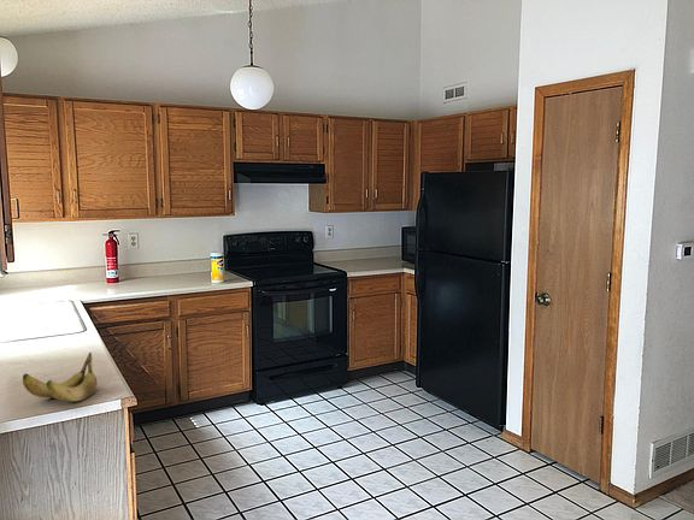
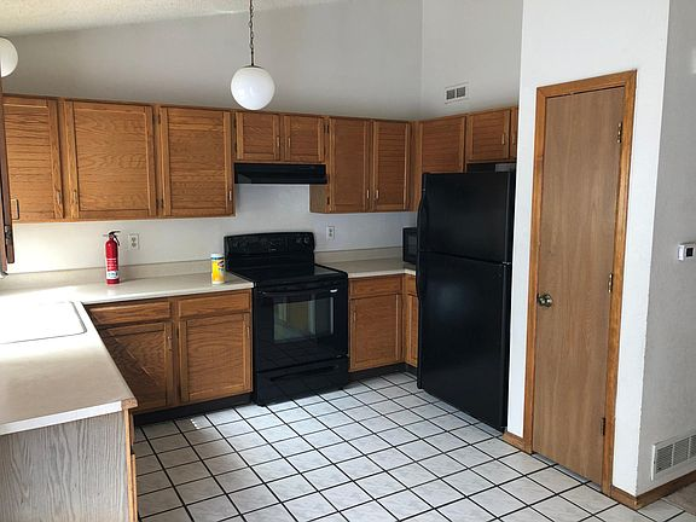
- banana (60, 383)
